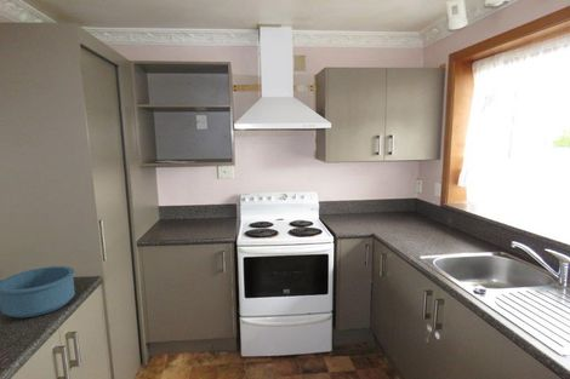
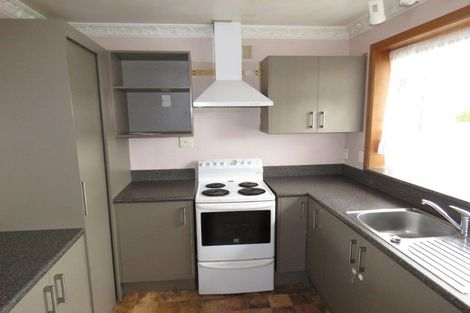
- mixing bowl (39, 291)
